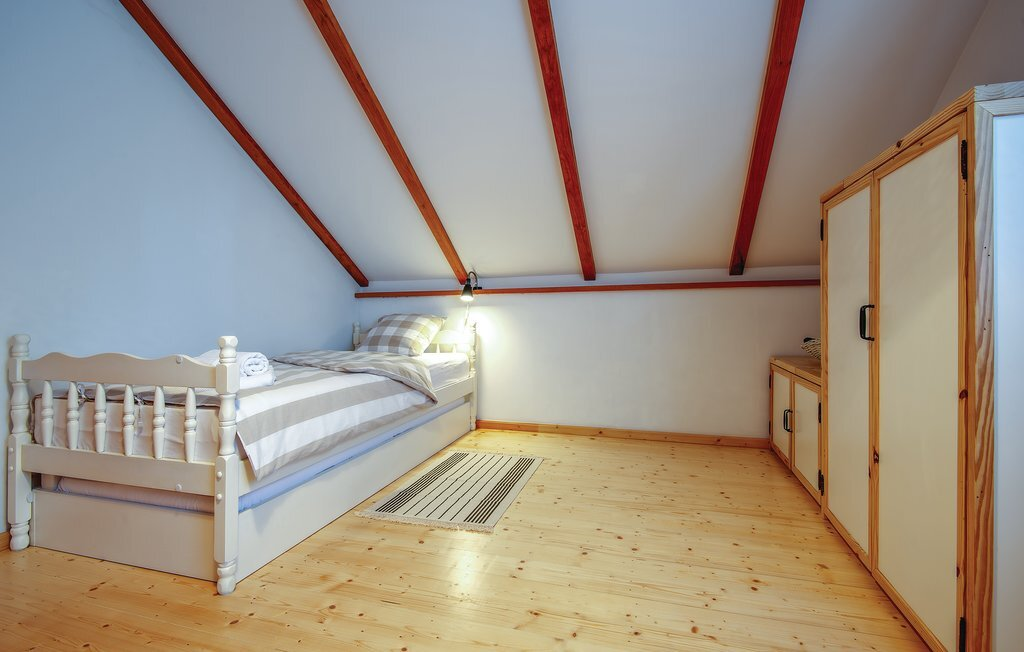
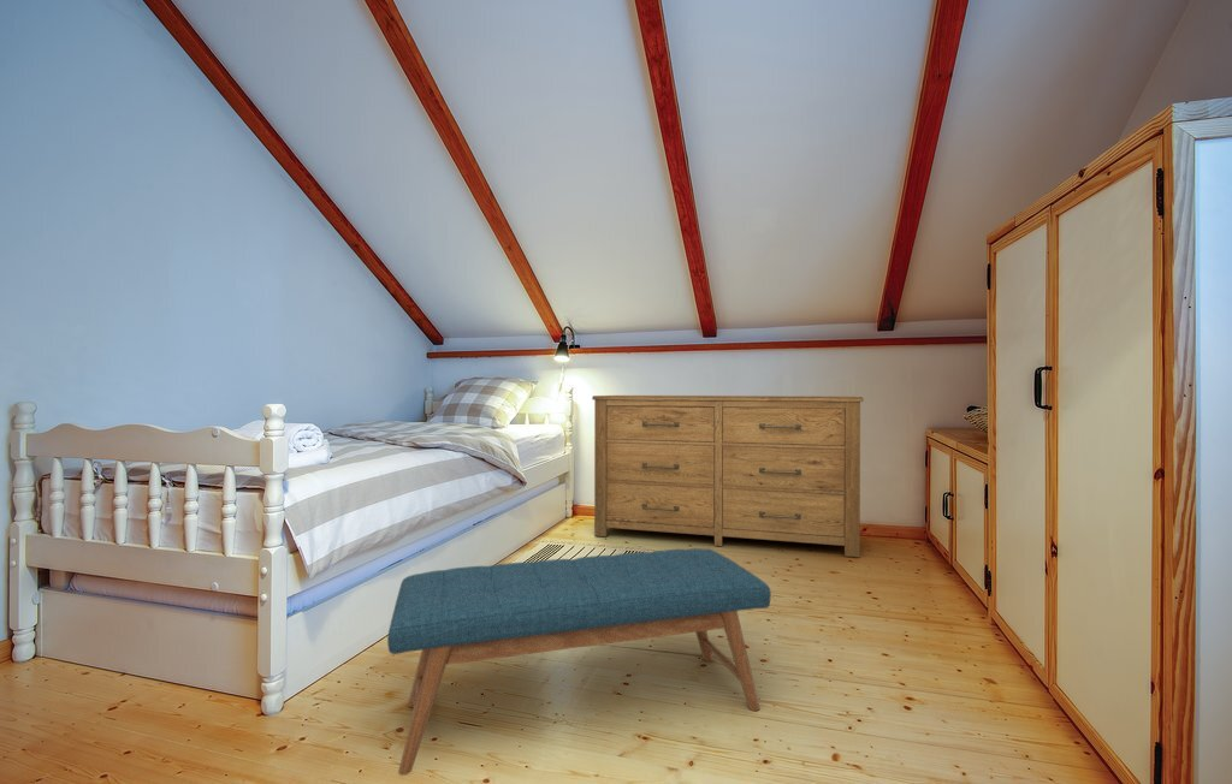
+ dresser (722, 465)
+ bench (582, 637)
